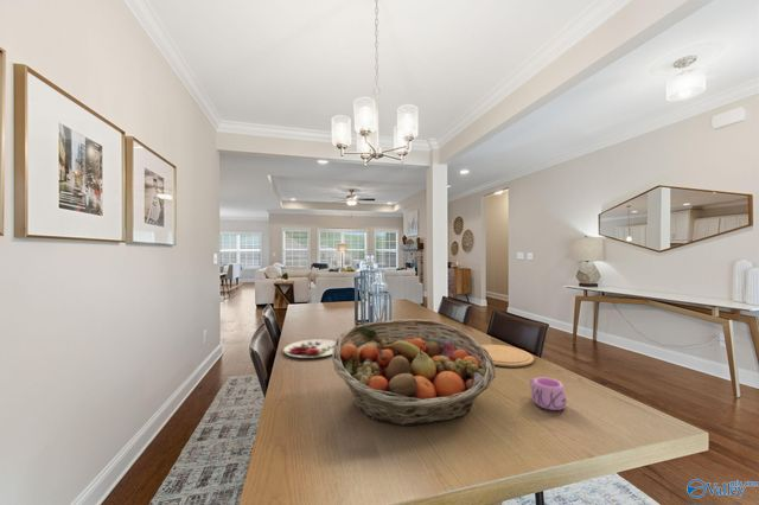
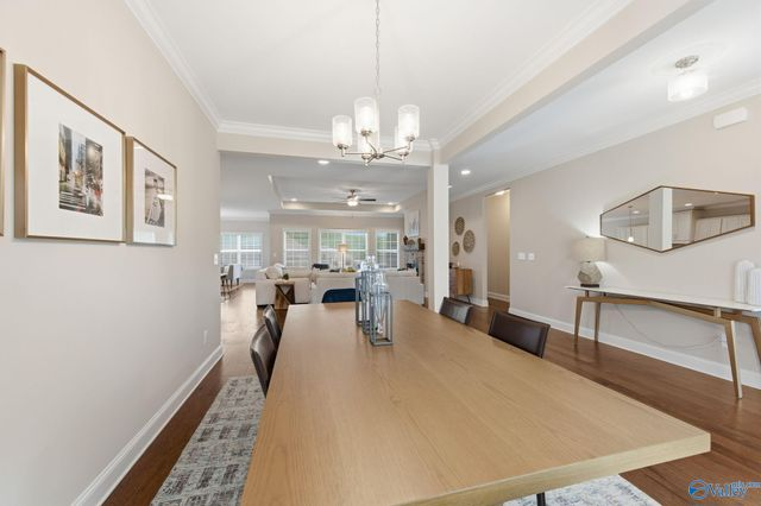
- fruit basket (412, 364)
- plate (499, 353)
- mug (544, 391)
- plate (313, 346)
